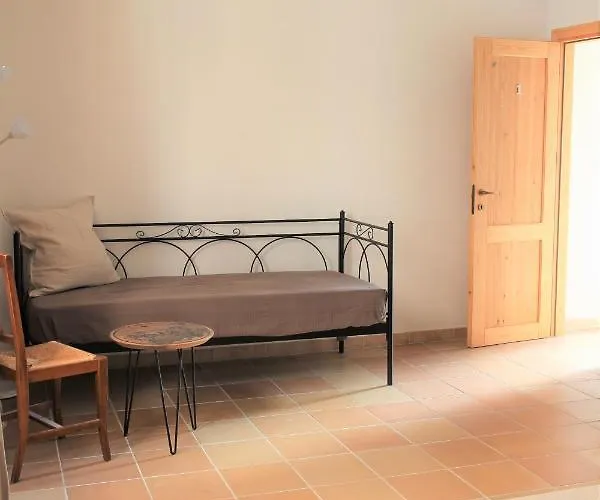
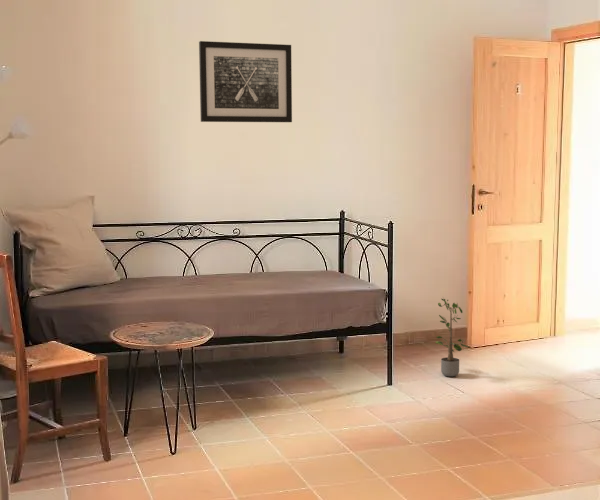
+ wall art (246, 82)
+ potted plant (450, 335)
